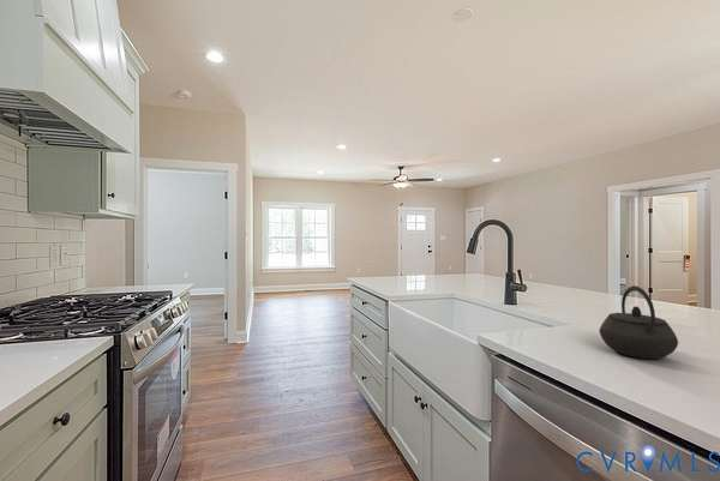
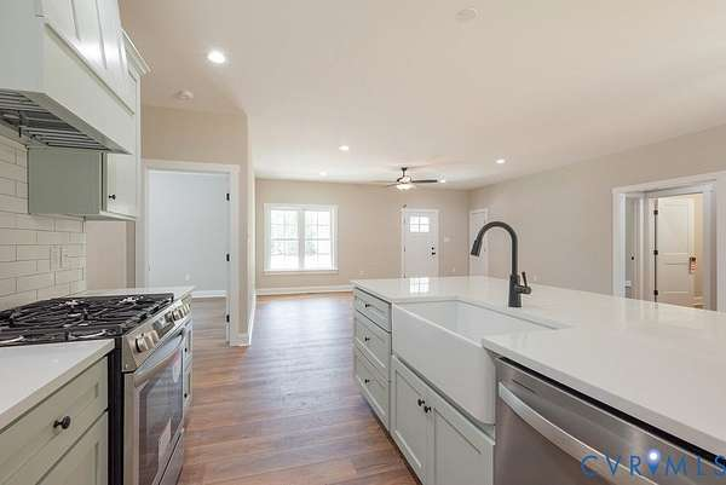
- kettle (634, 318)
